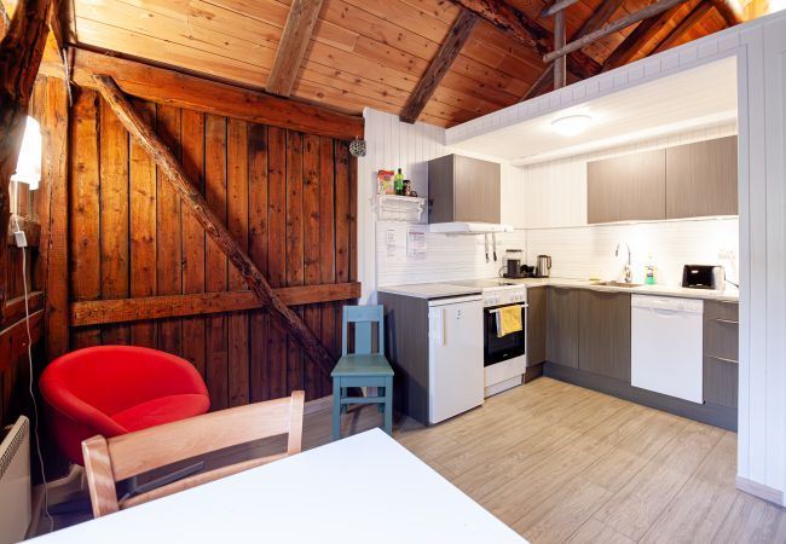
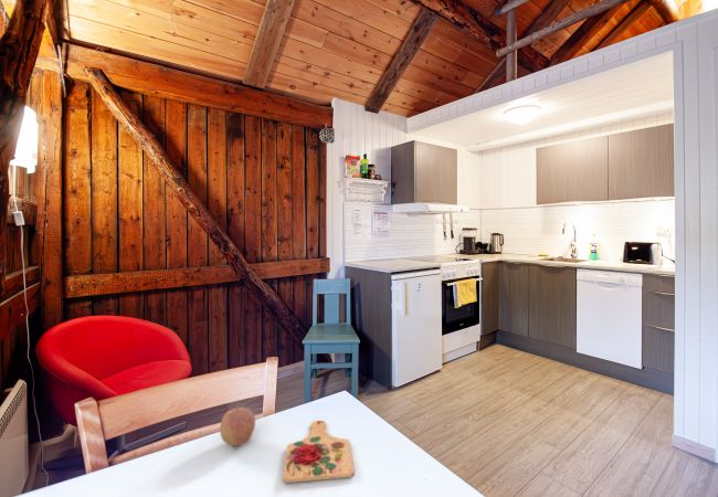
+ cutting board (318, 442)
+ fruit (237, 426)
